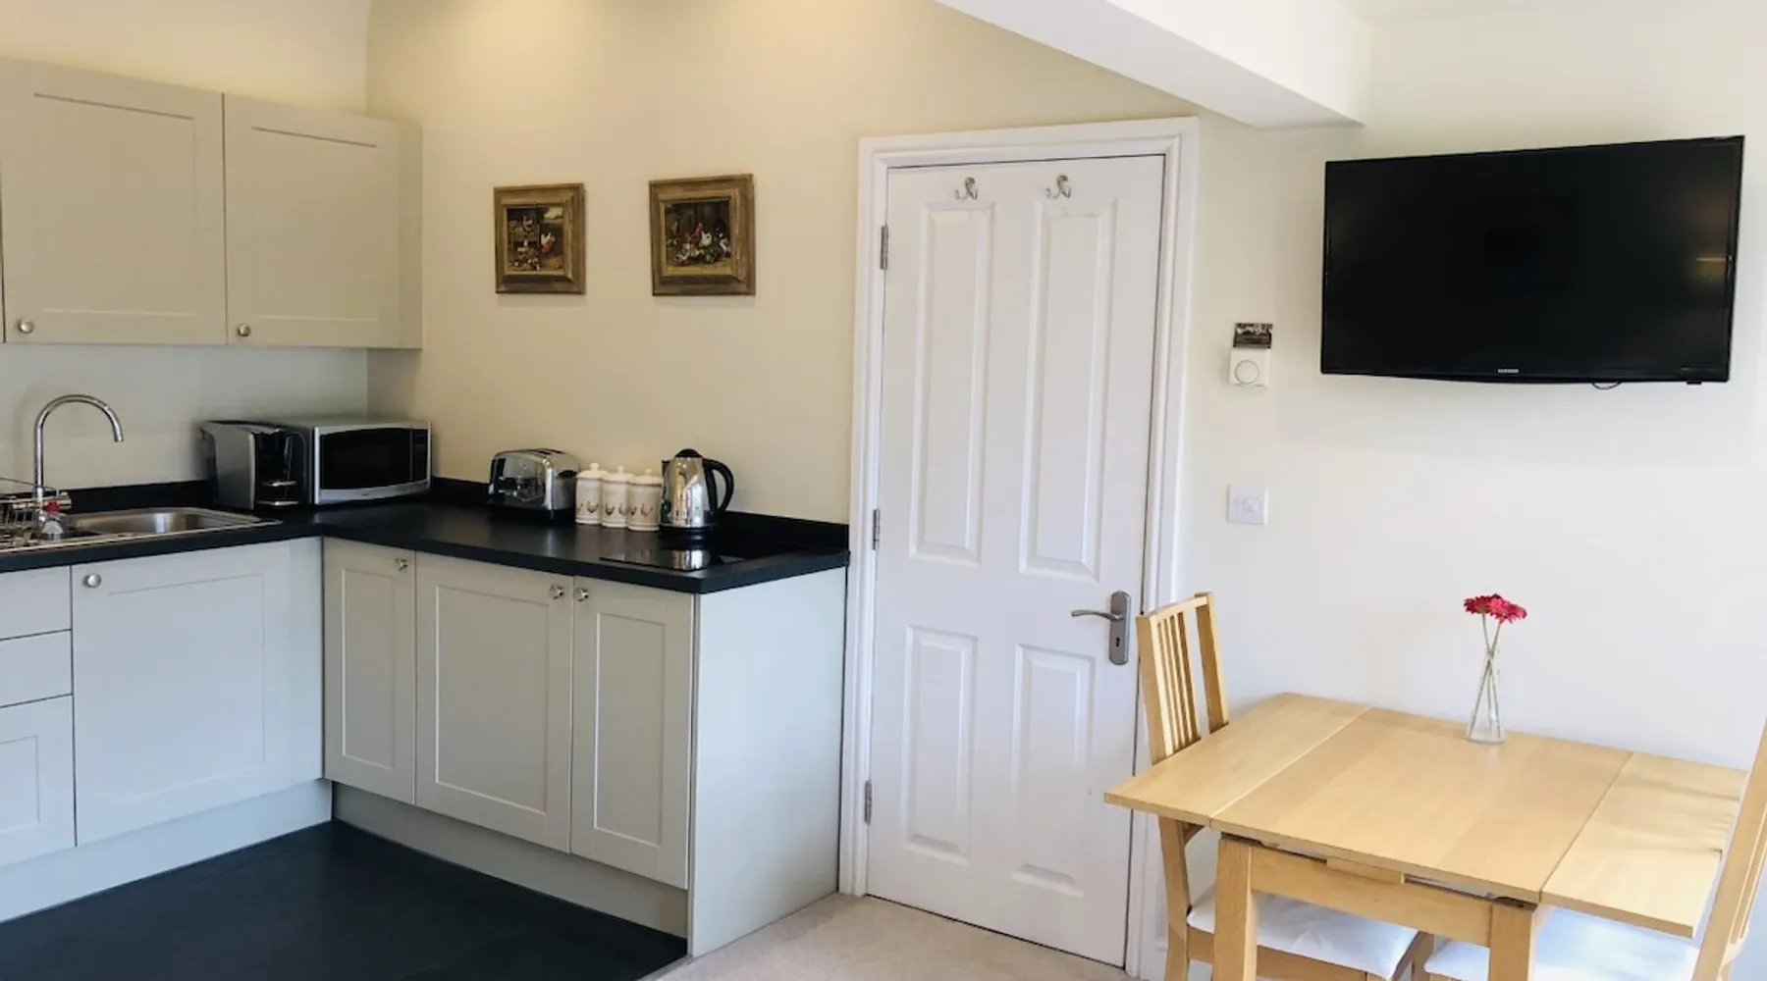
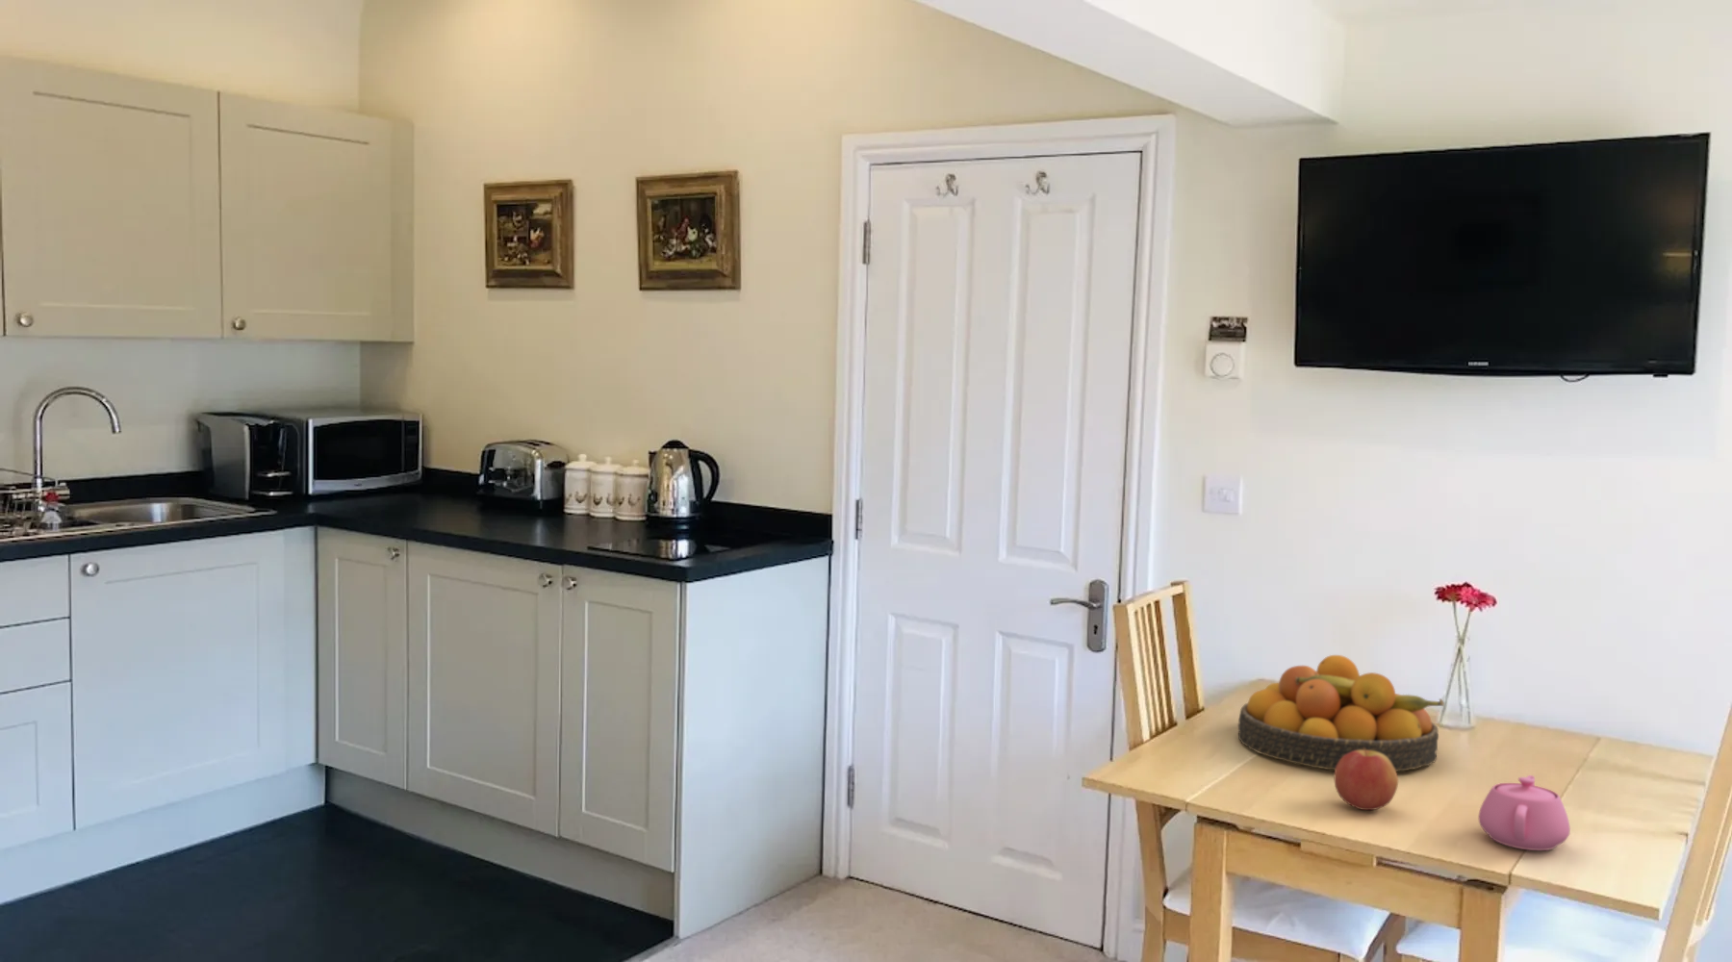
+ teapot (1525, 808)
+ apple (1366, 777)
+ fruit bowl (1336, 705)
